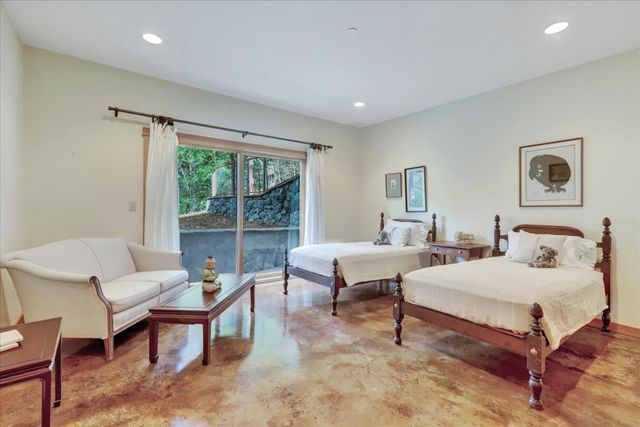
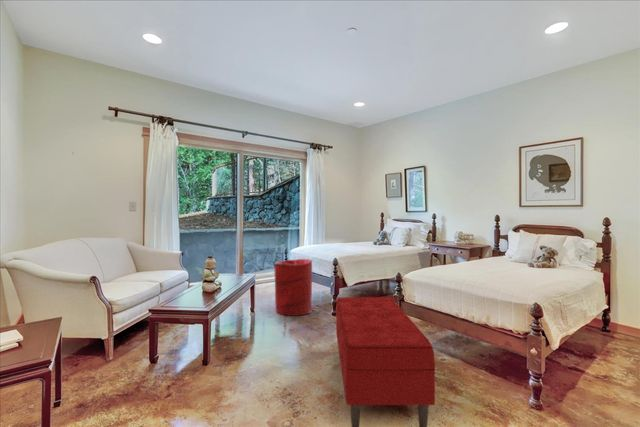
+ bench (374, 349)
+ laundry hamper (293, 284)
